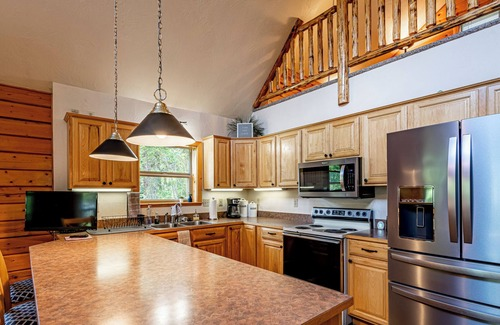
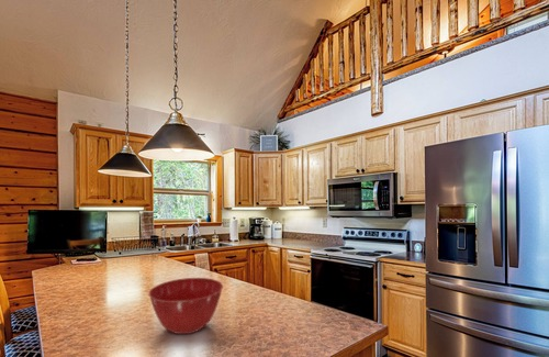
+ mixing bowl (187, 306)
